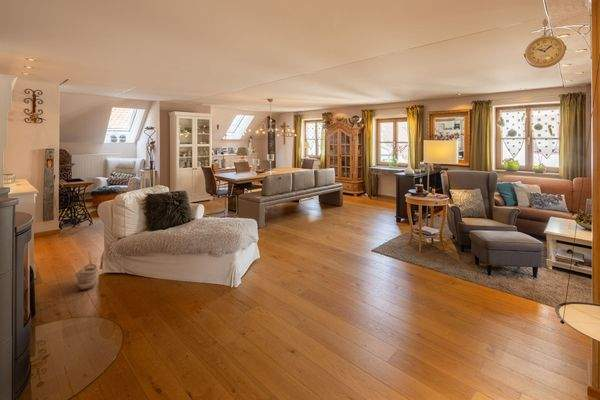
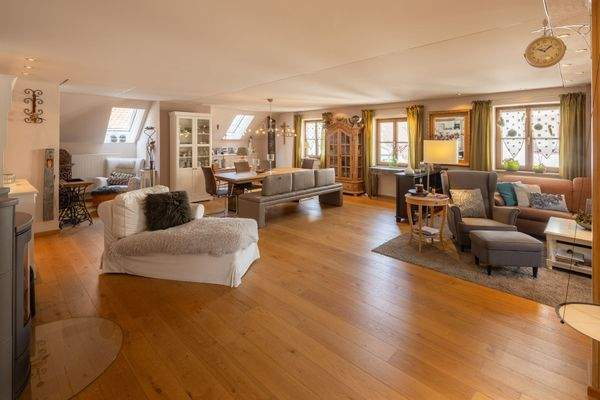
- basket (87, 268)
